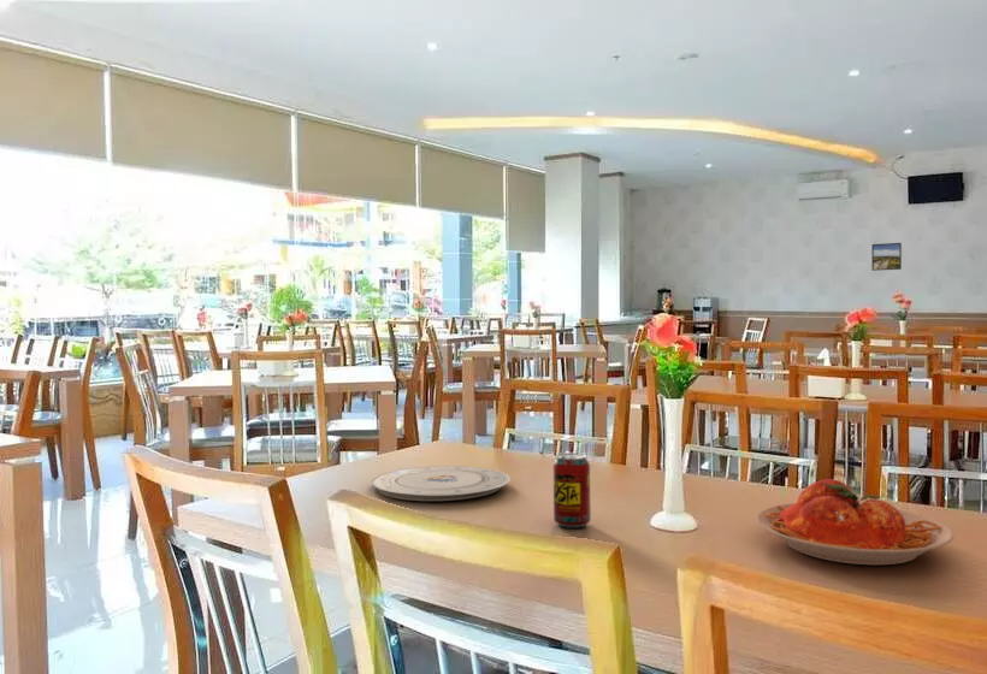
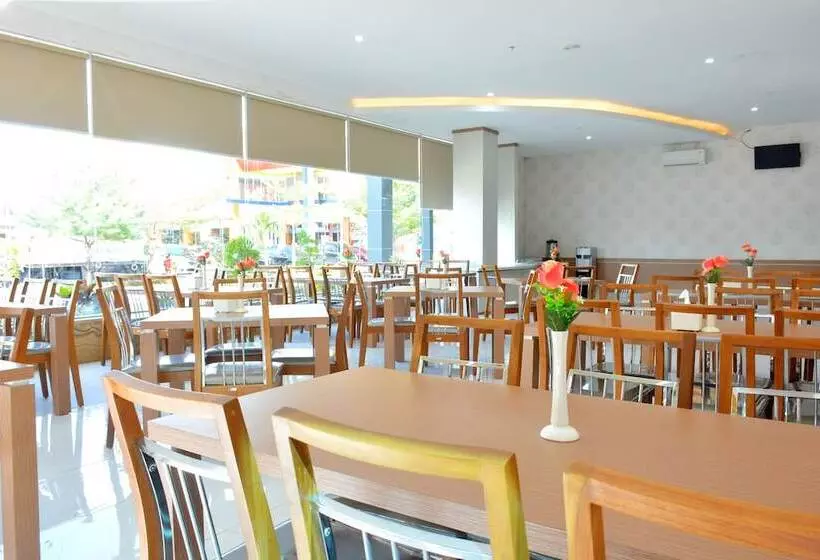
- plate (850, 513)
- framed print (886, 256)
- plate (441, 483)
- beverage can (572, 489)
